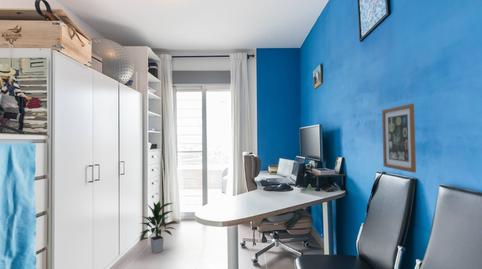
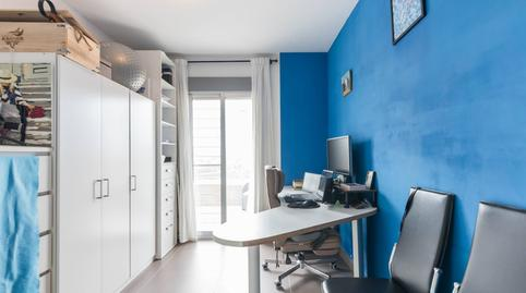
- wall art (397, 138)
- indoor plant (157, 225)
